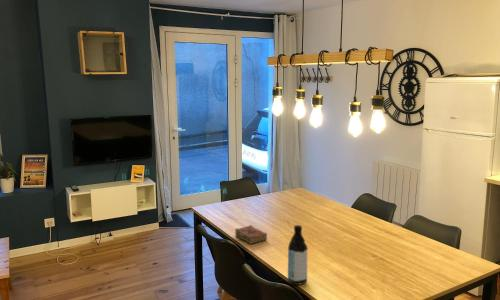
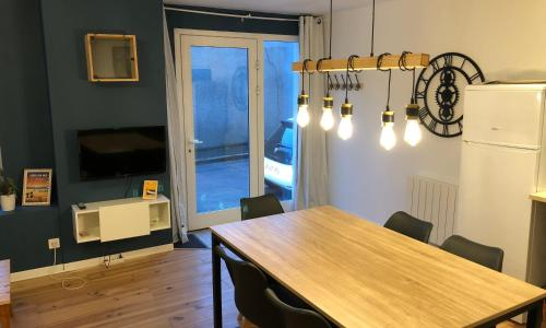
- book (250, 233)
- water bottle (297, 254)
